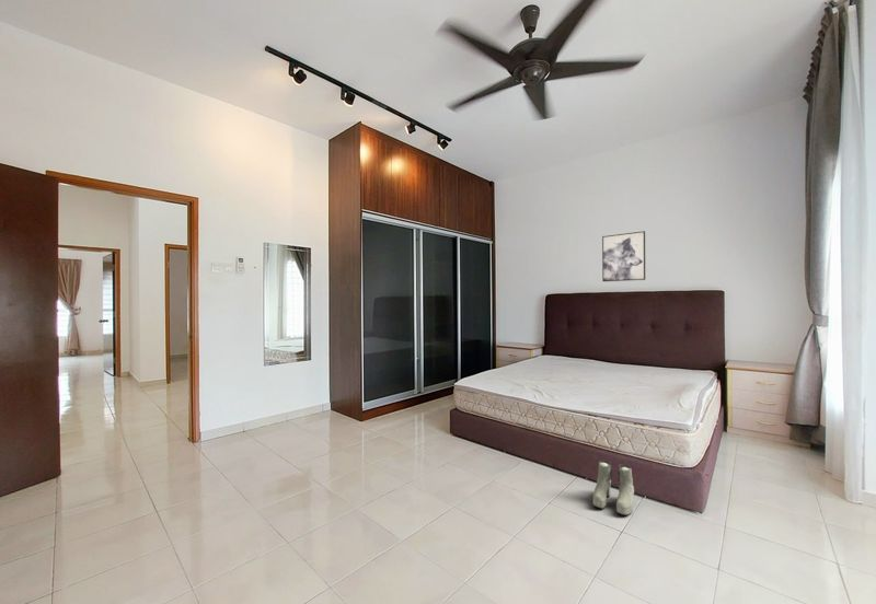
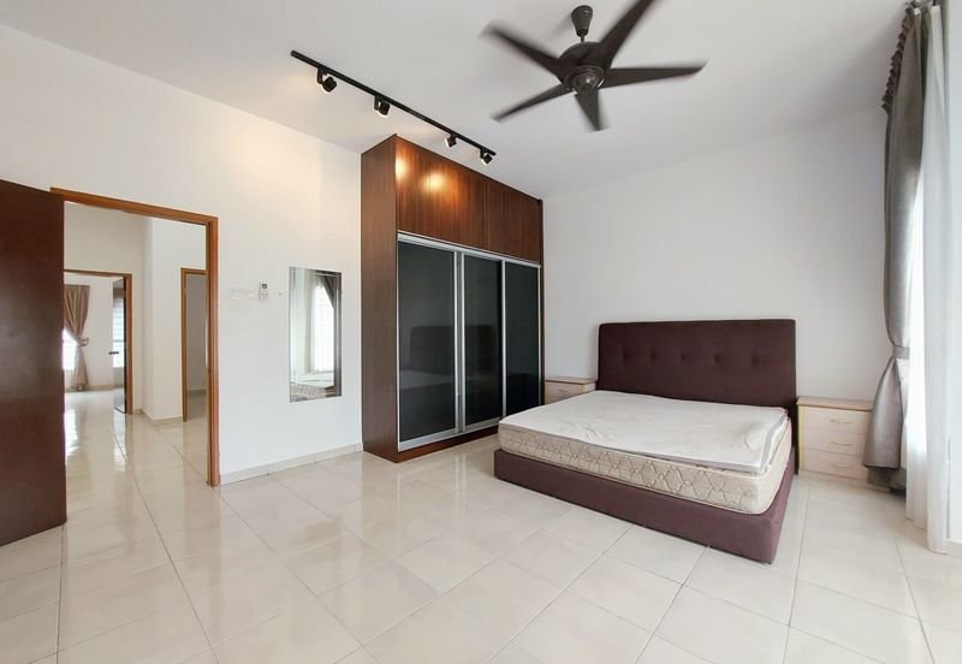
- boots (610, 485)
- wall art (623, 257)
